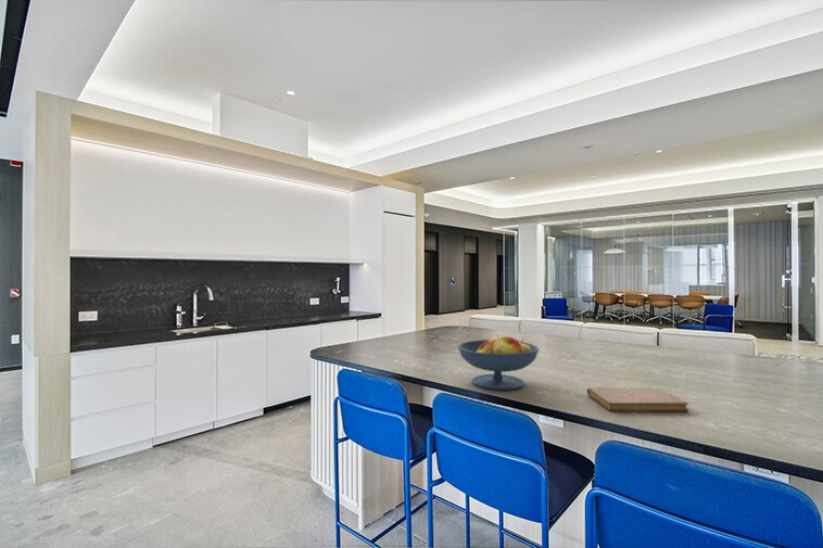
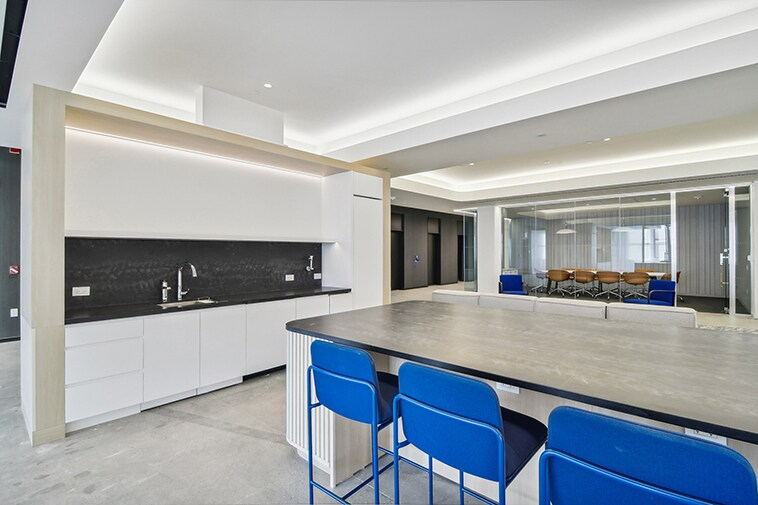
- fruit bowl (497, 358)
- notebook (634, 398)
